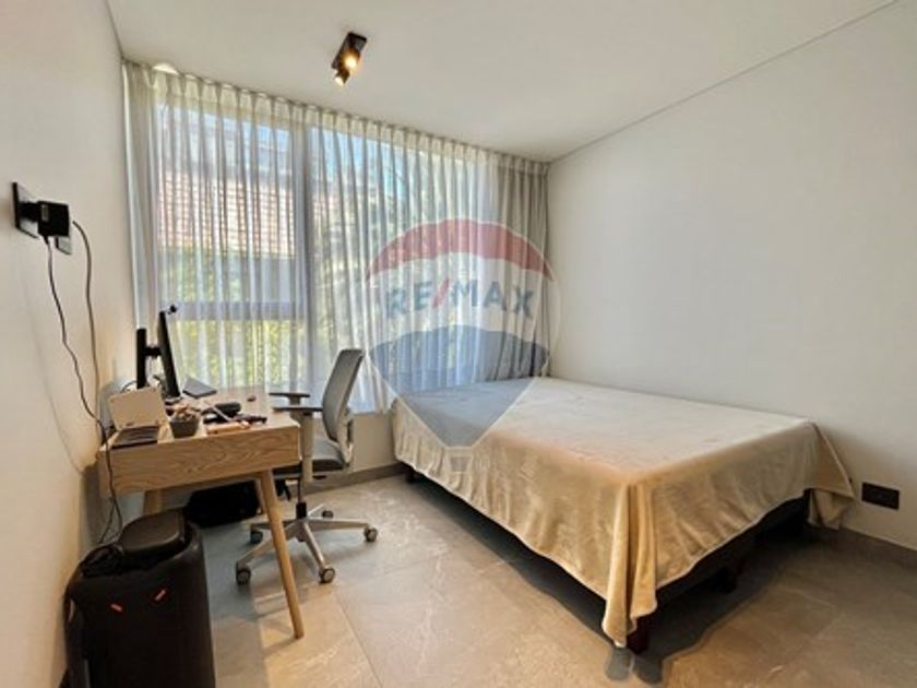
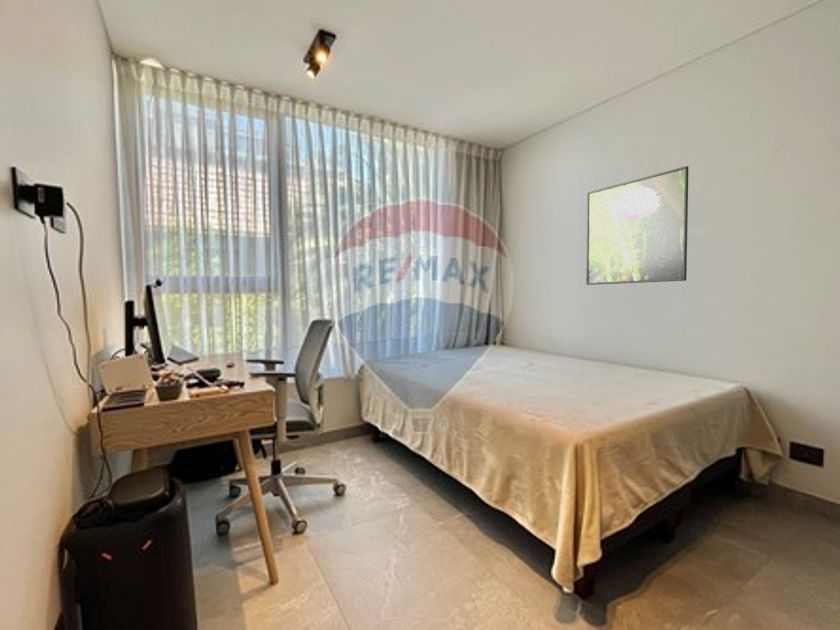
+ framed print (631, 232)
